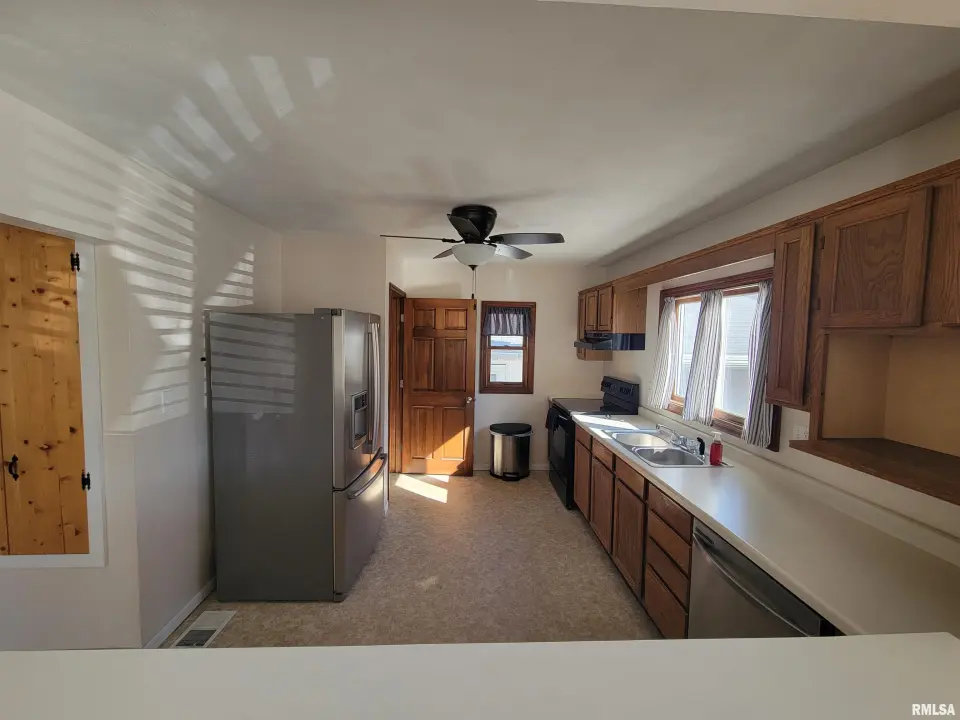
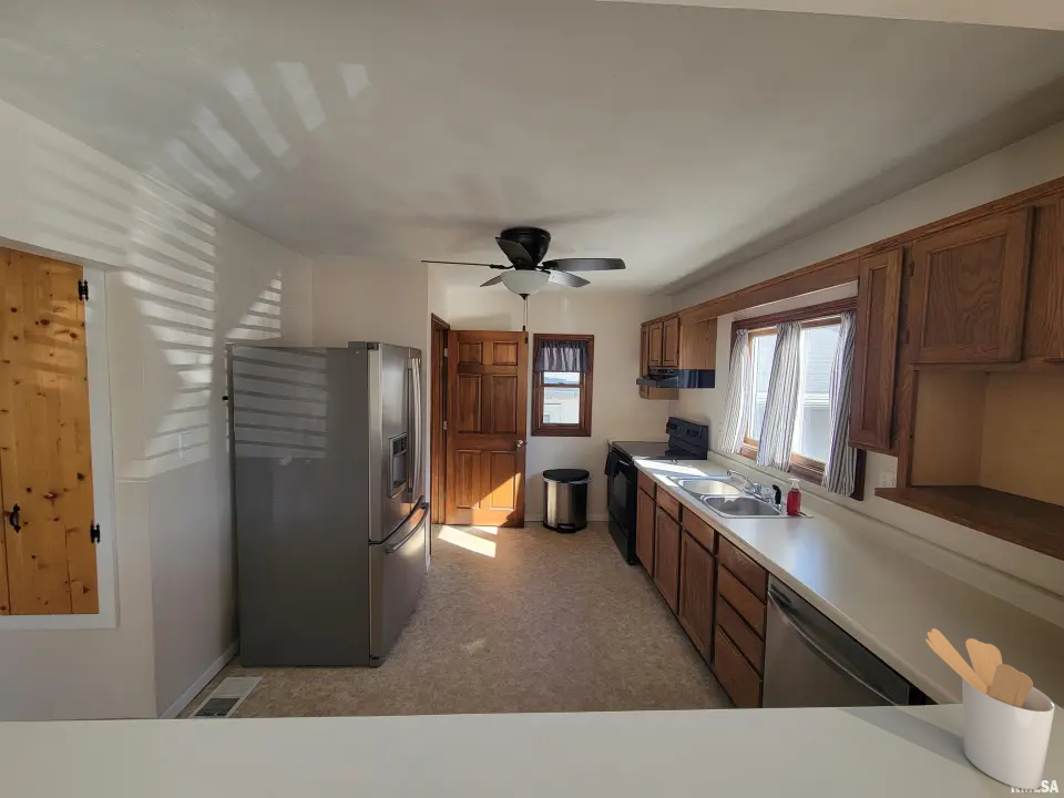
+ utensil holder (981, 700)
